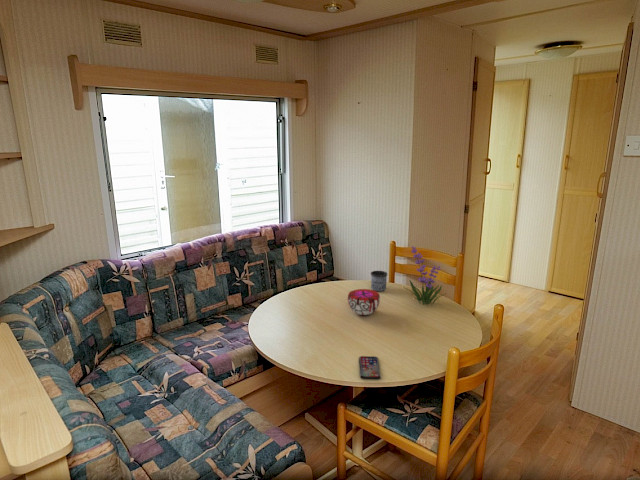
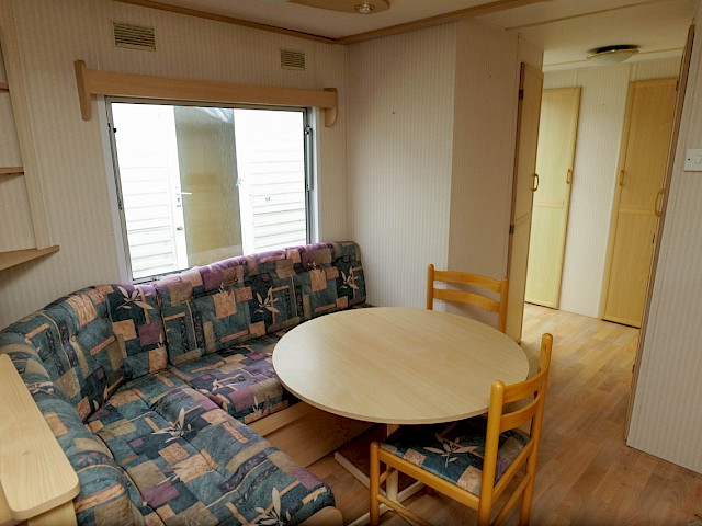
- decorative bowl (363, 303)
- smartphone (369, 367)
- mug (379, 280)
- plant (425, 274)
